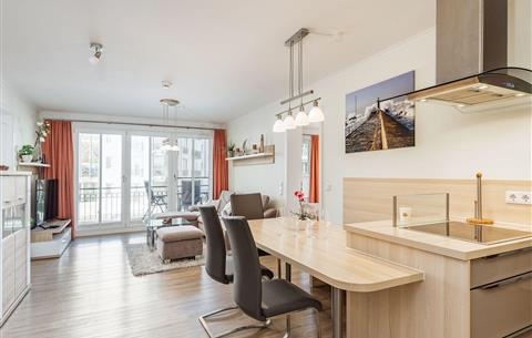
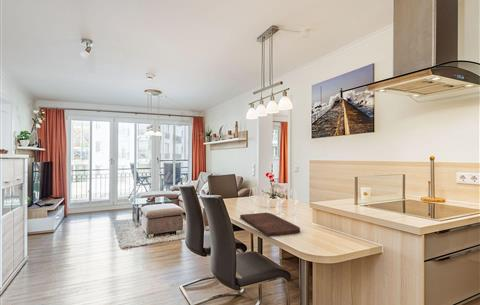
+ cutting board (268, 222)
